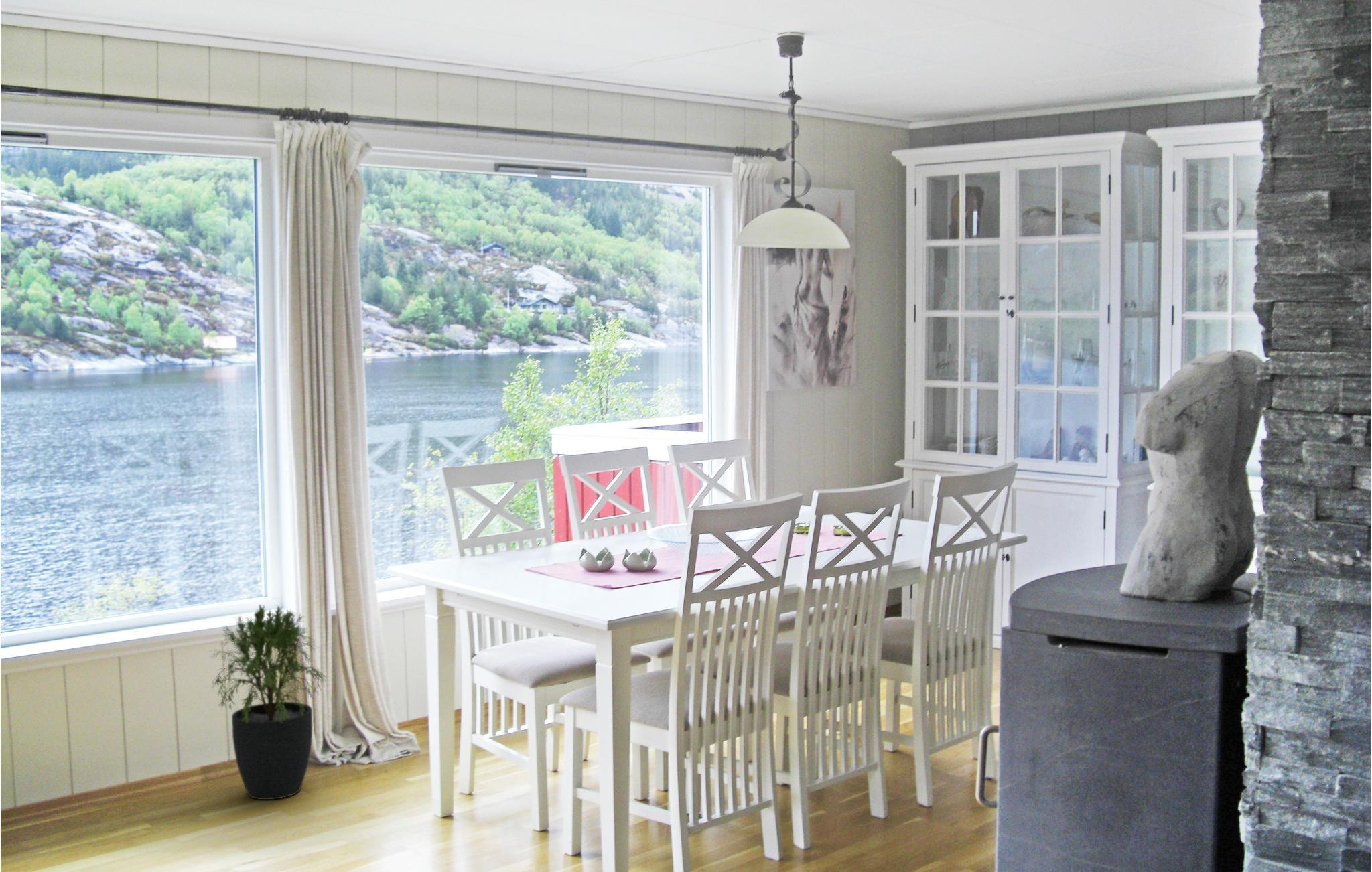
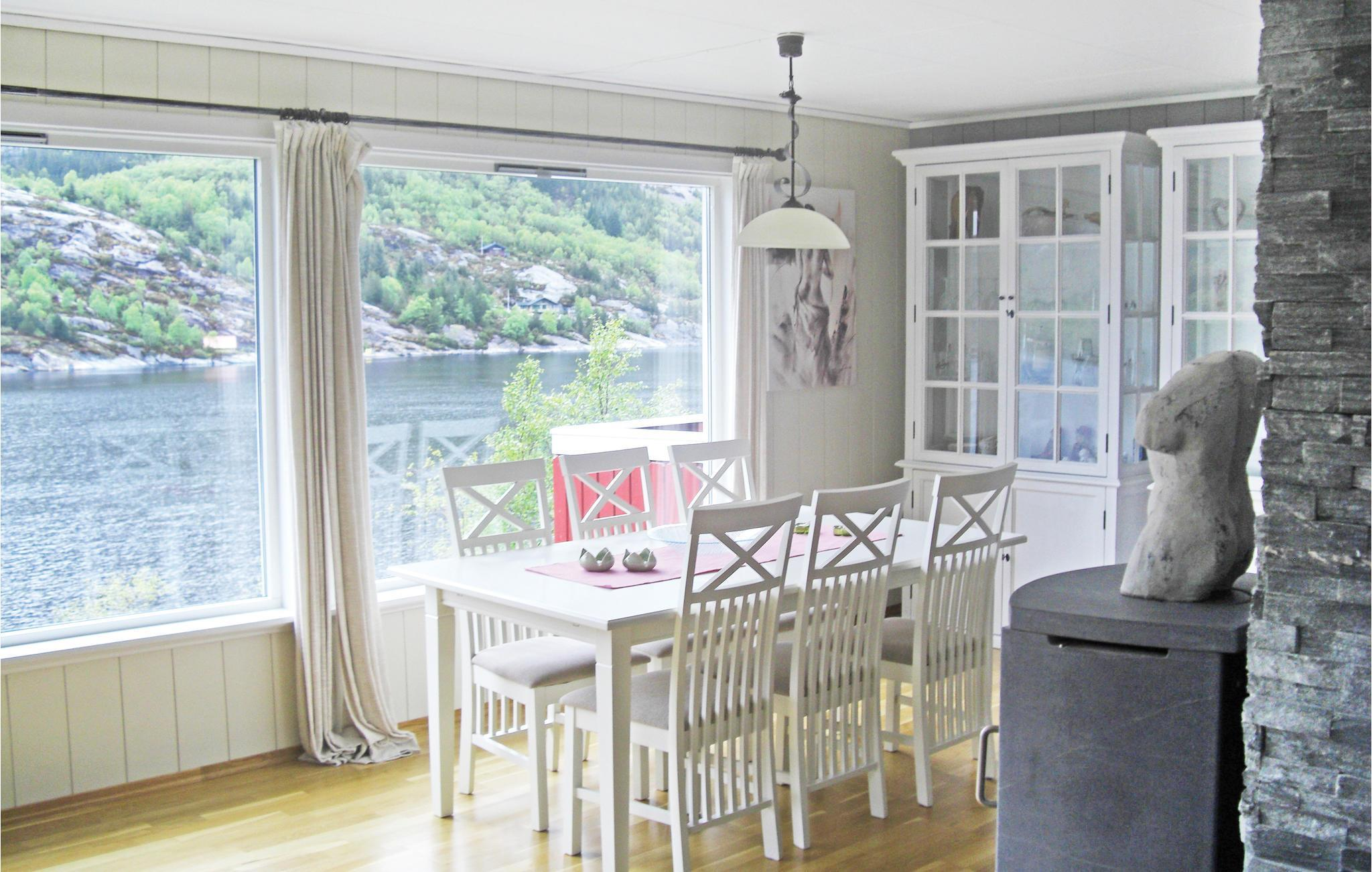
- potted plant (264, 697)
